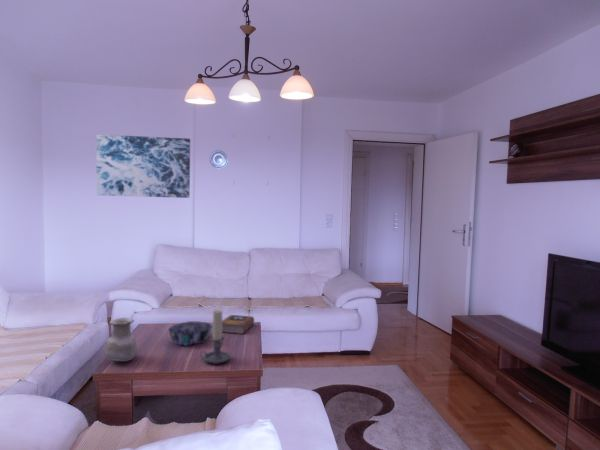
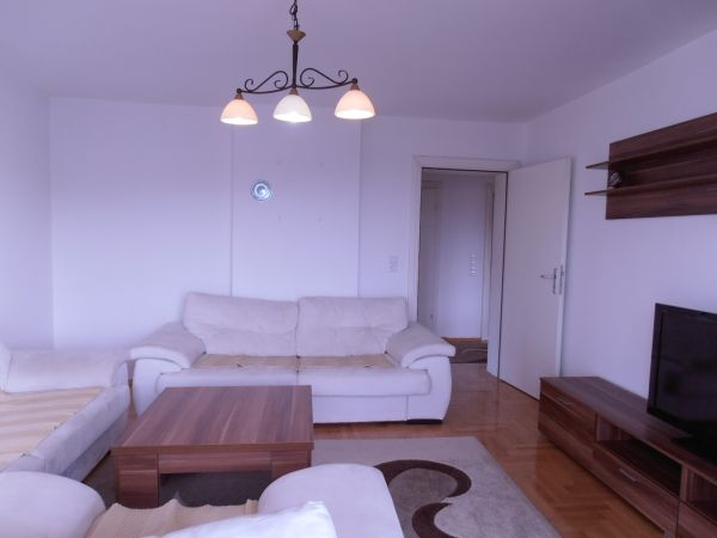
- decorative bowl (190, 333)
- vase (121, 340)
- candle holder (214, 334)
- book (237, 323)
- wall art (144, 166)
